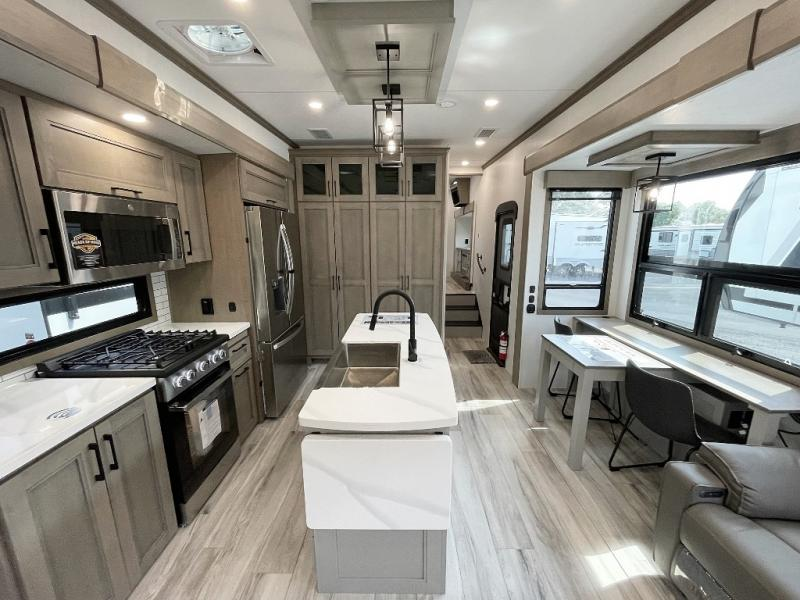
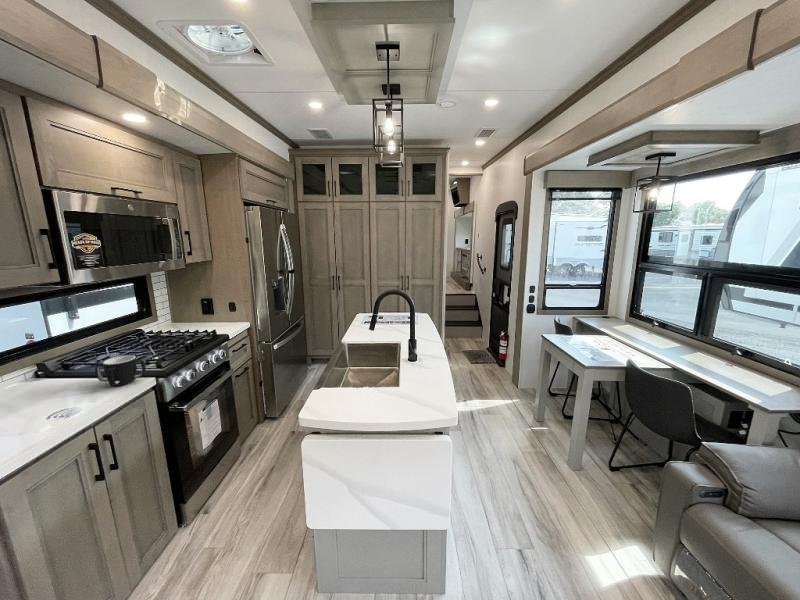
+ mug (121, 371)
